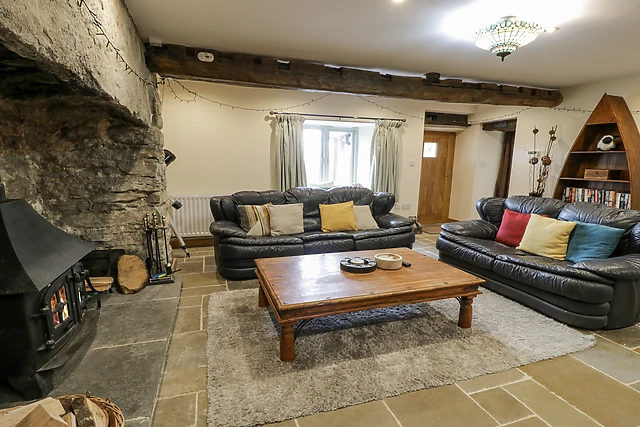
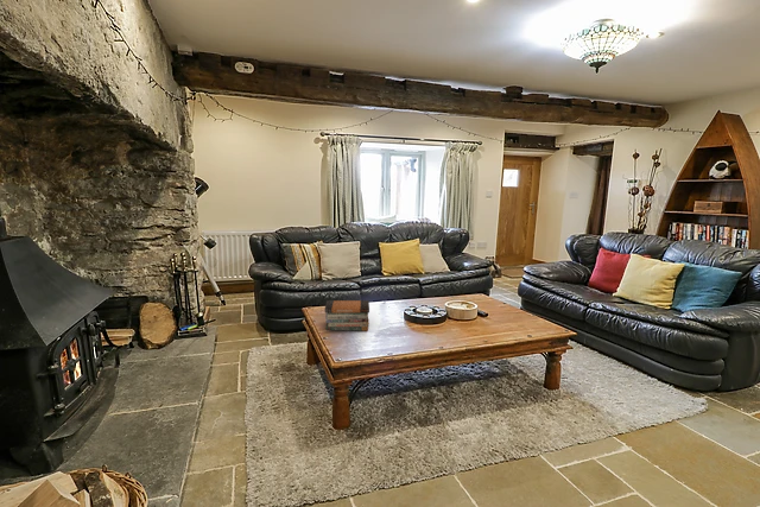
+ book stack (347, 315)
